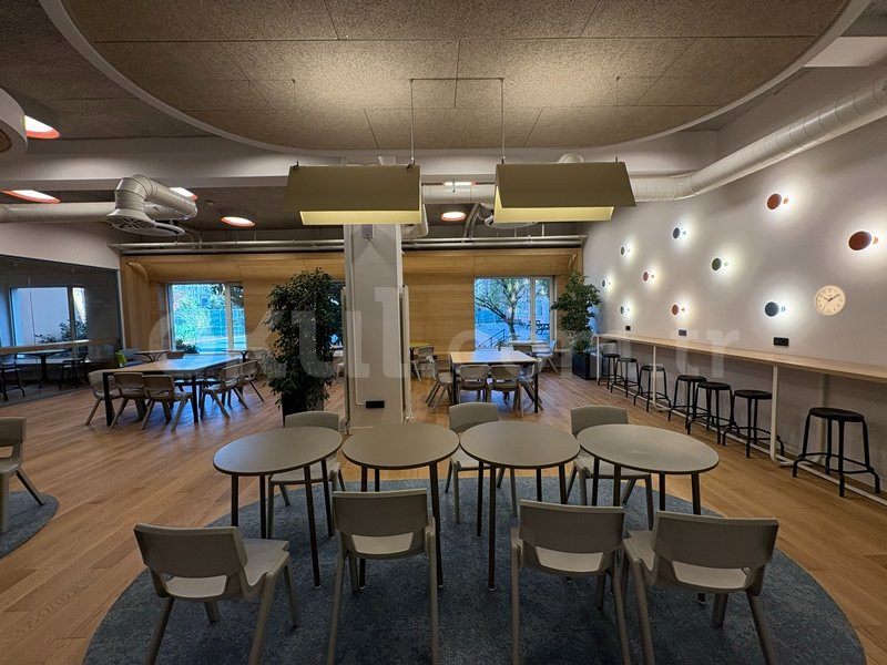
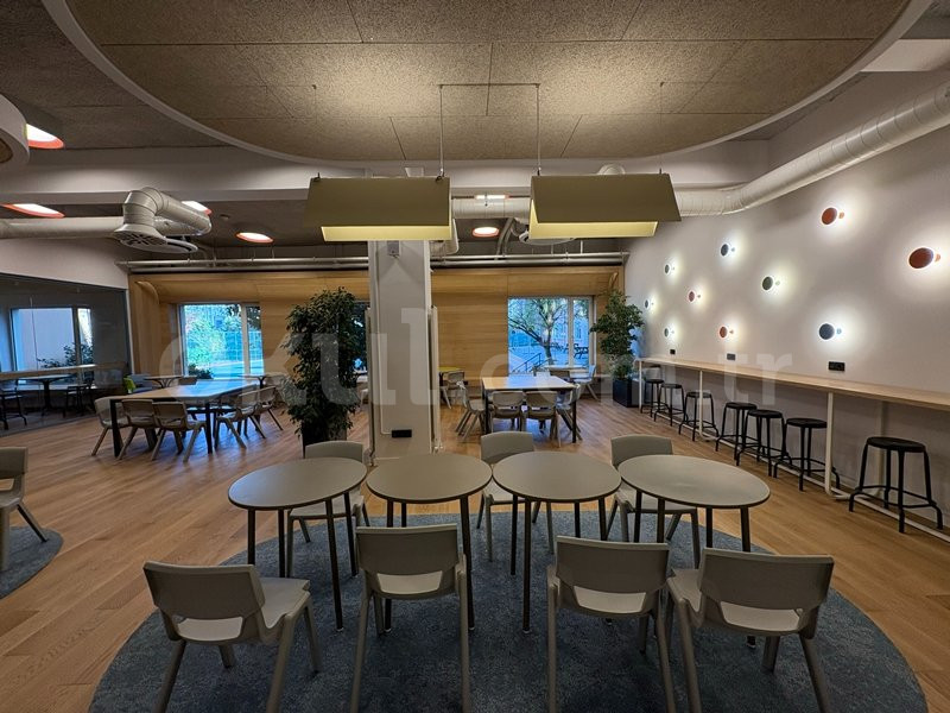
- wall clock (829, 300)
